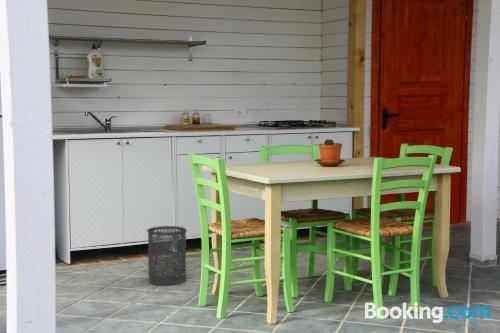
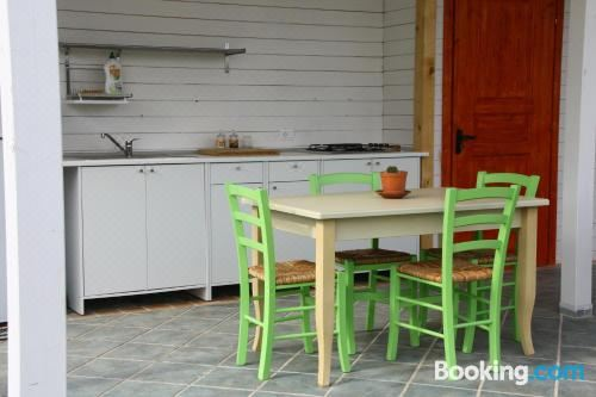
- trash can (167, 255)
